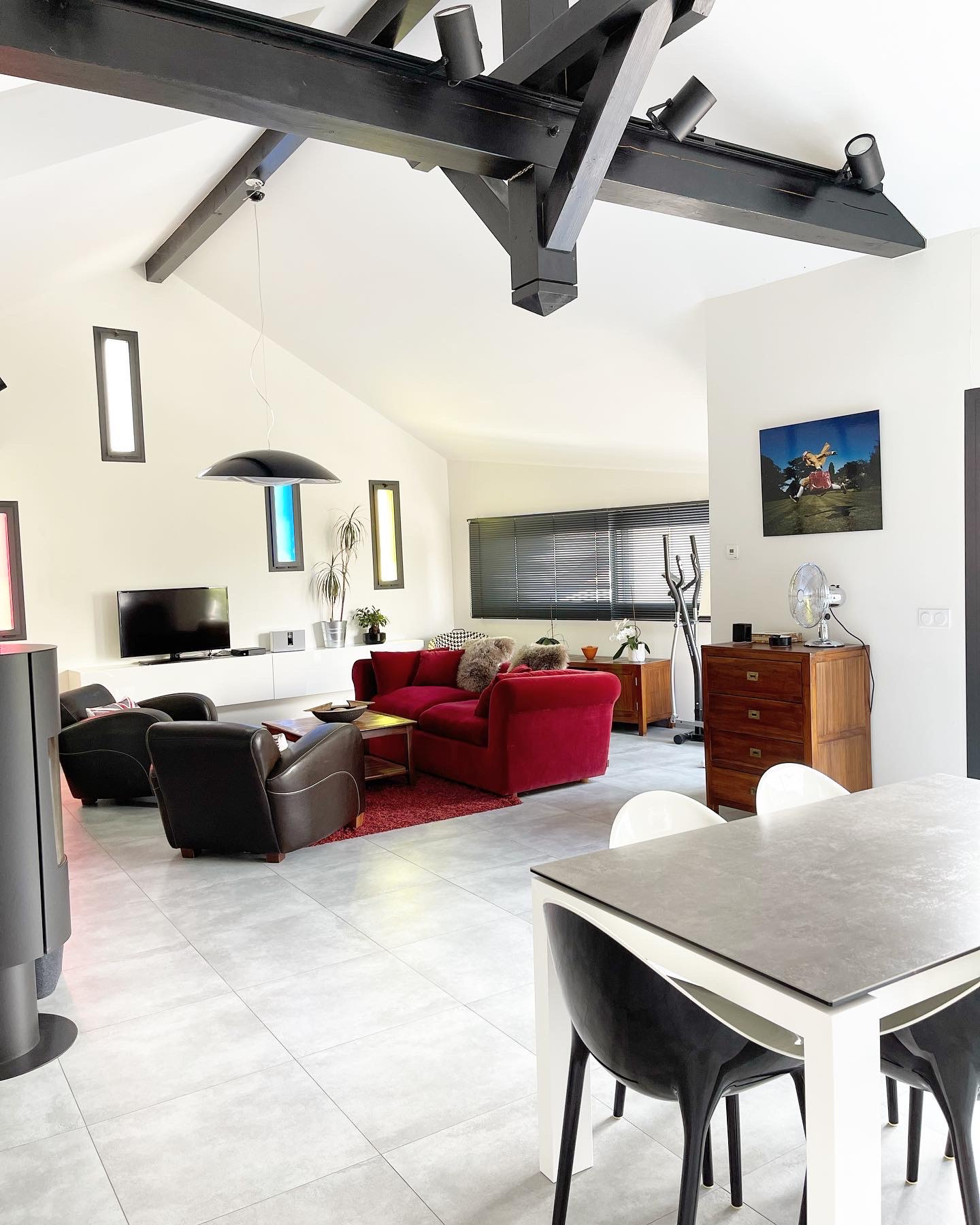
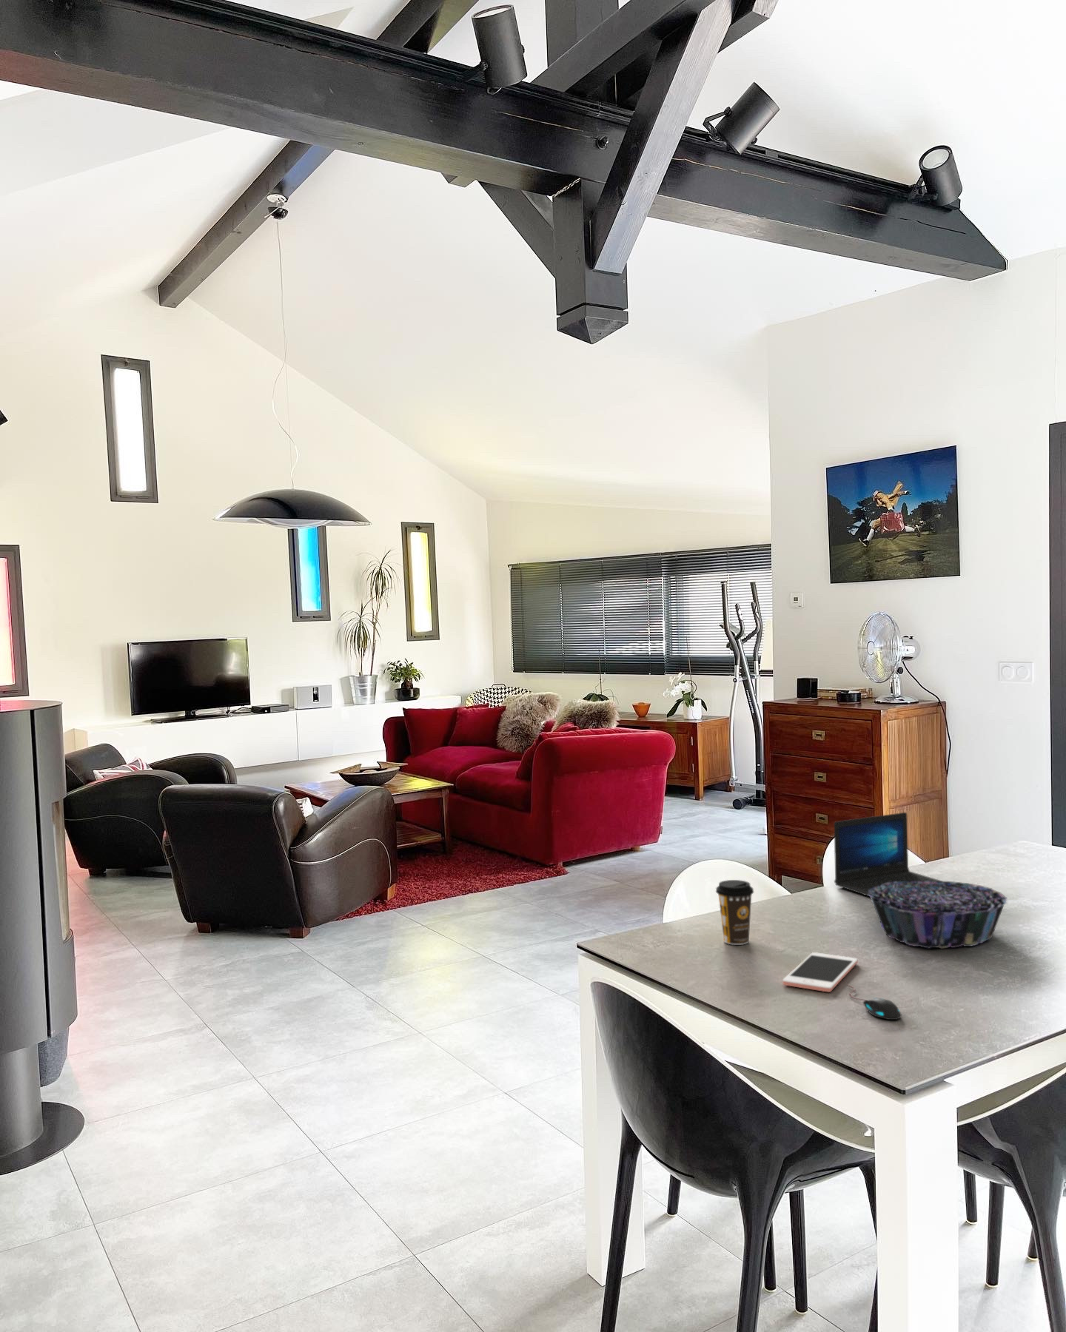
+ mouse (873, 997)
+ coffee cup (735, 911)
+ decorative bowl (935, 913)
+ cell phone (821, 971)
+ laptop (892, 854)
